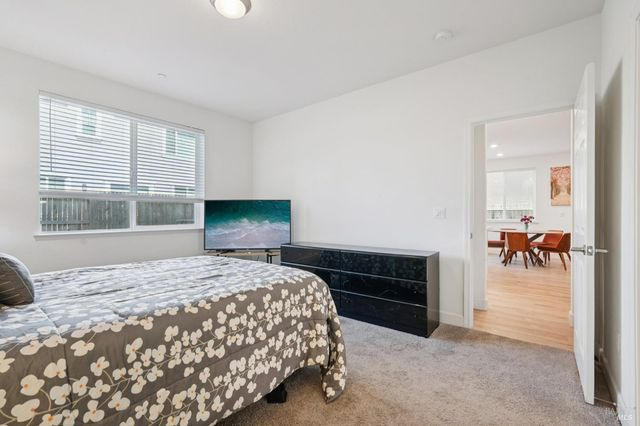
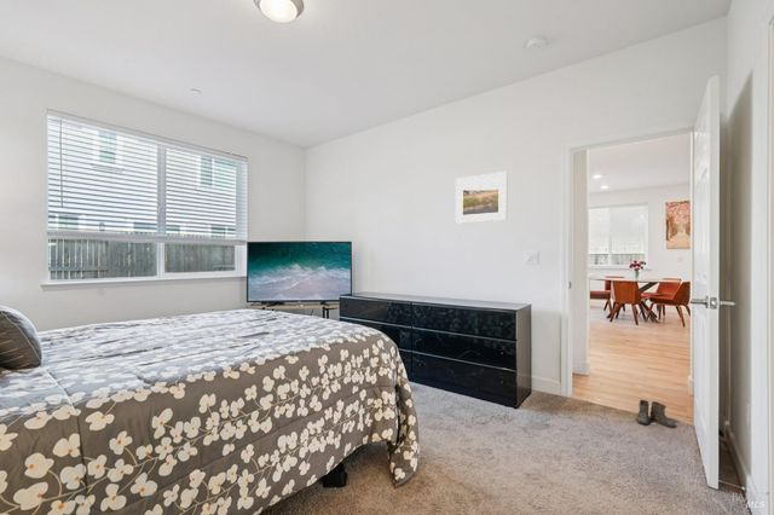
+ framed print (480, 198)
+ boots (651, 412)
